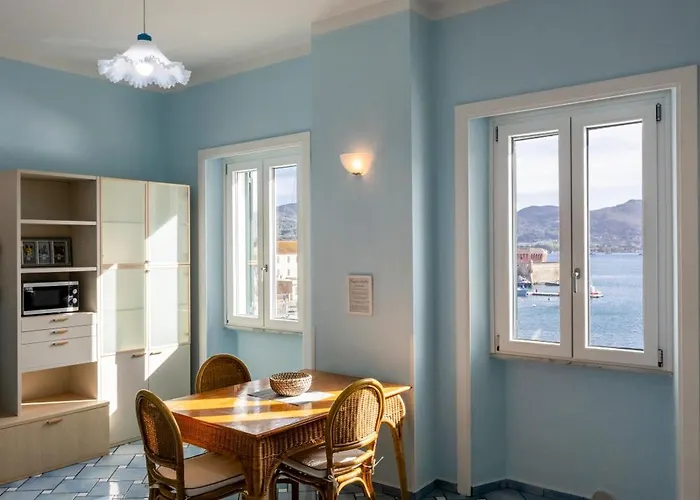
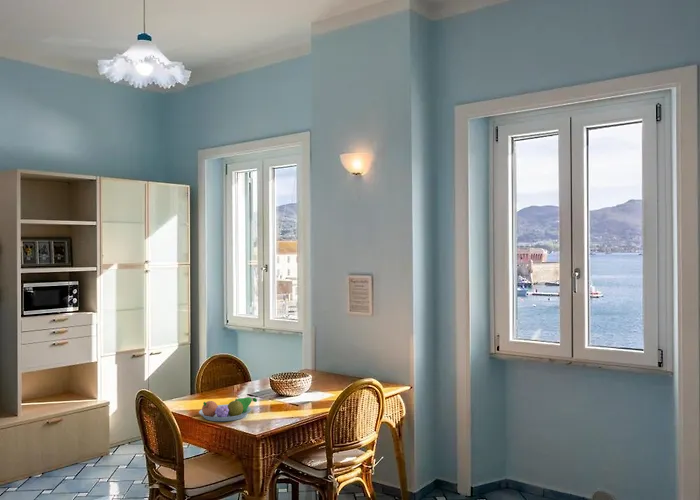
+ fruit bowl (227, 405)
